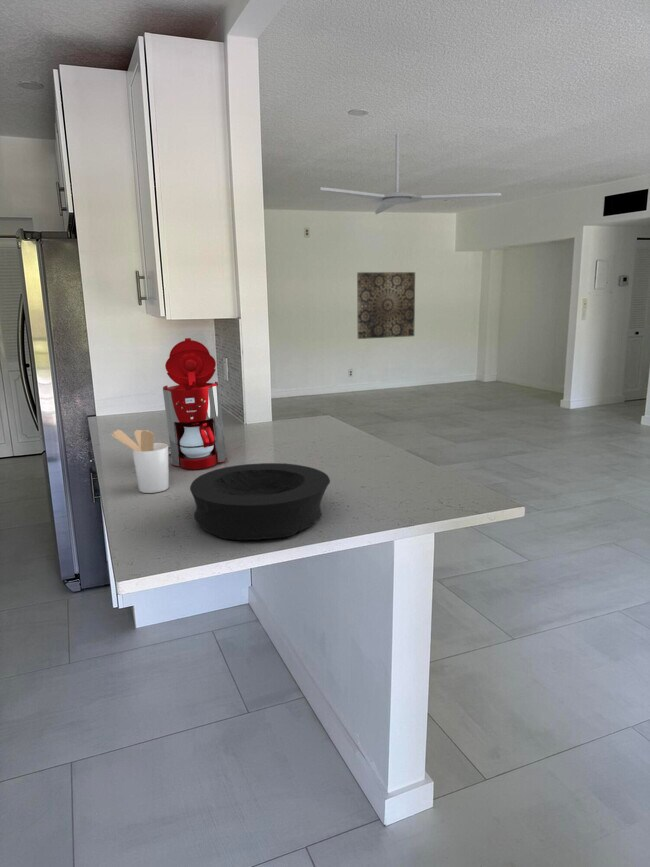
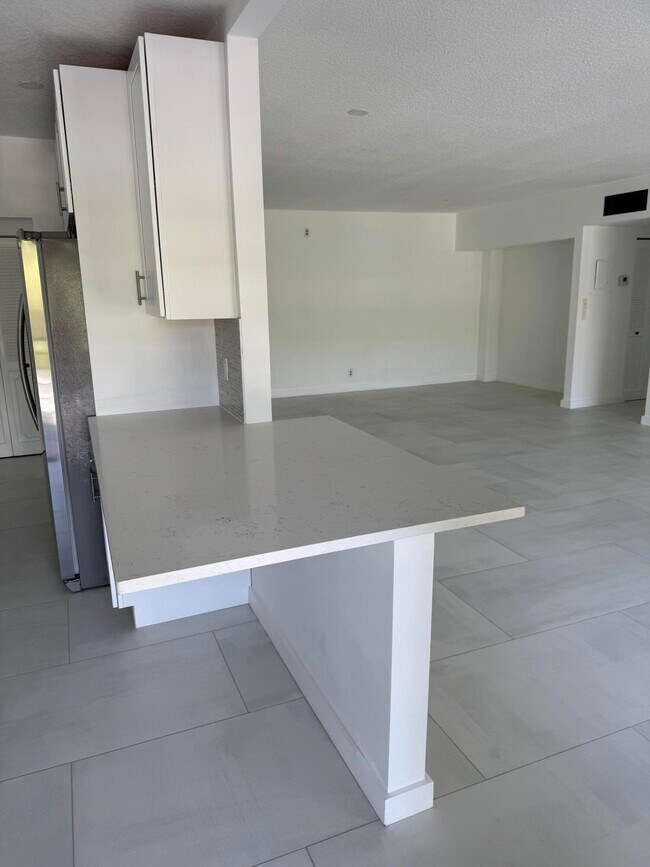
- wall art (386, 305)
- coffee maker (186, 398)
- ceiling fan (398, 169)
- bowl (261, 500)
- utensil holder (141, 458)
